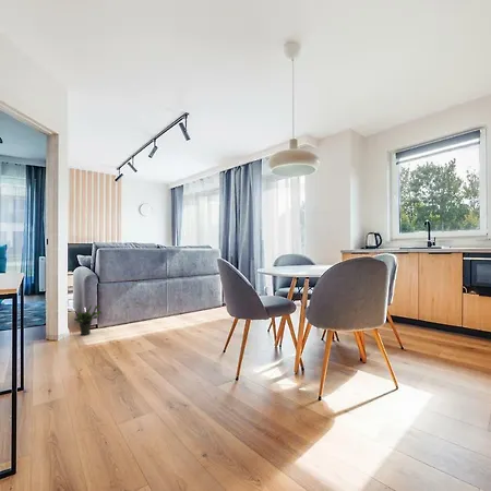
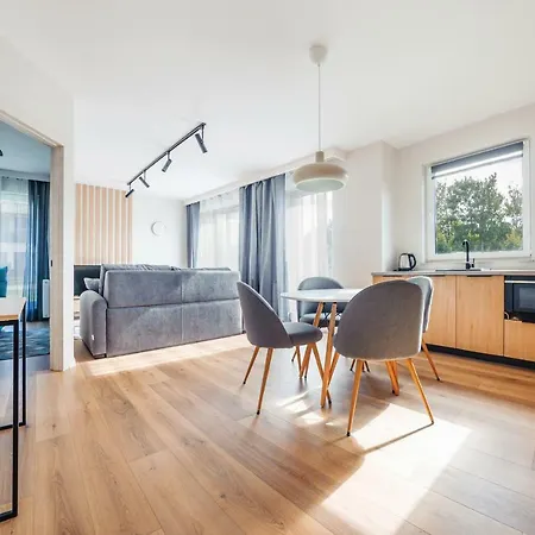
- potted plant (91, 318)
